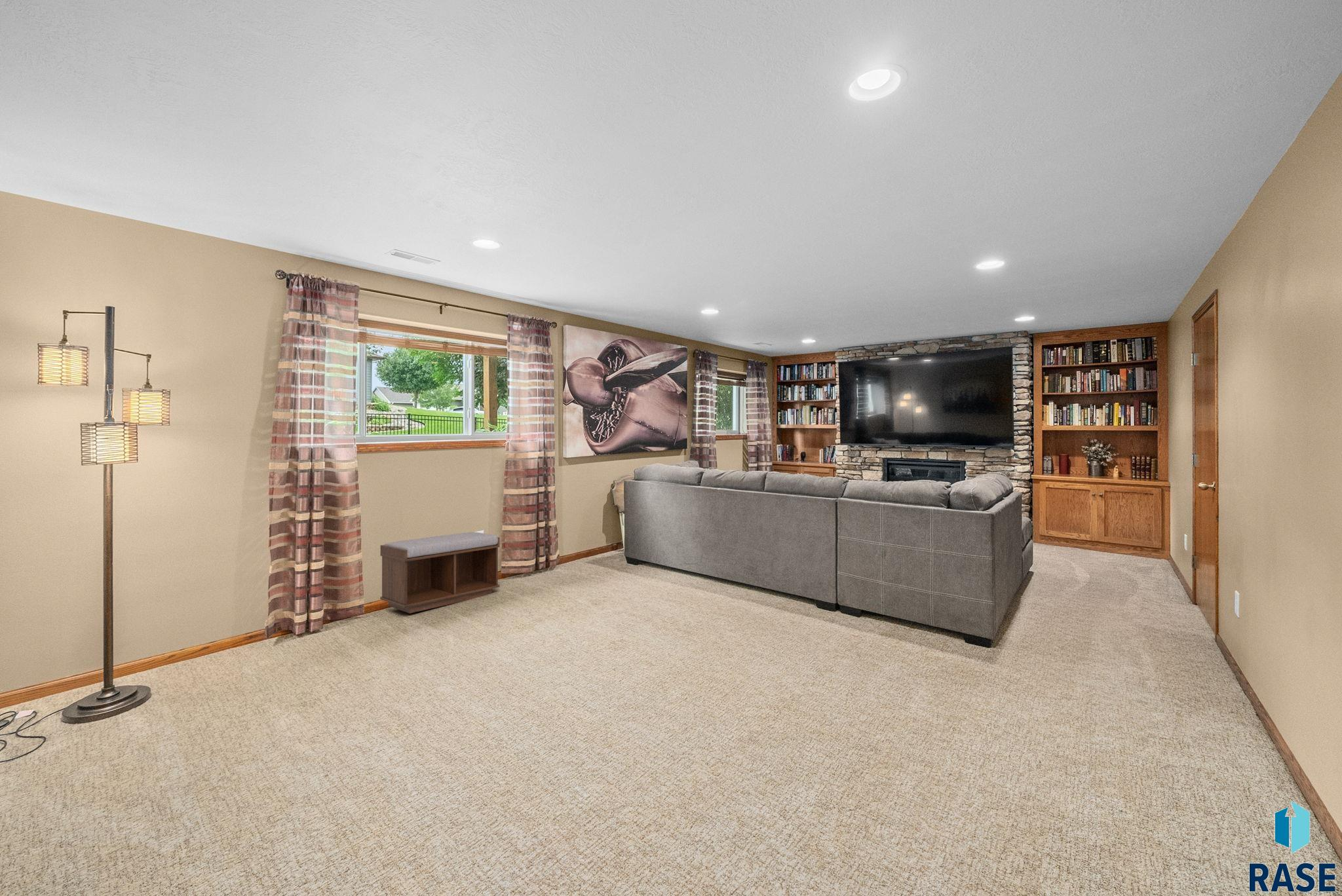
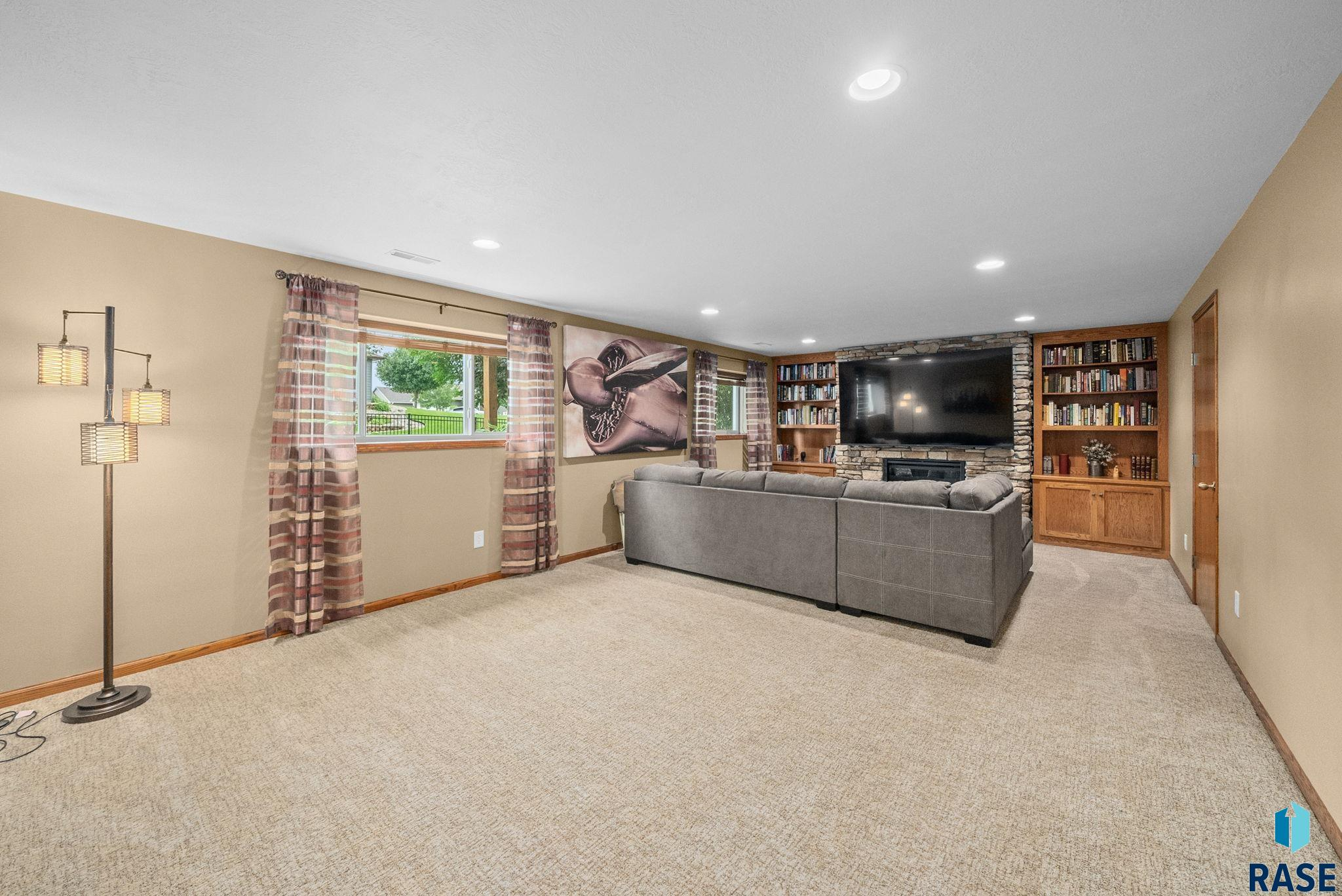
- bench (442, 569)
